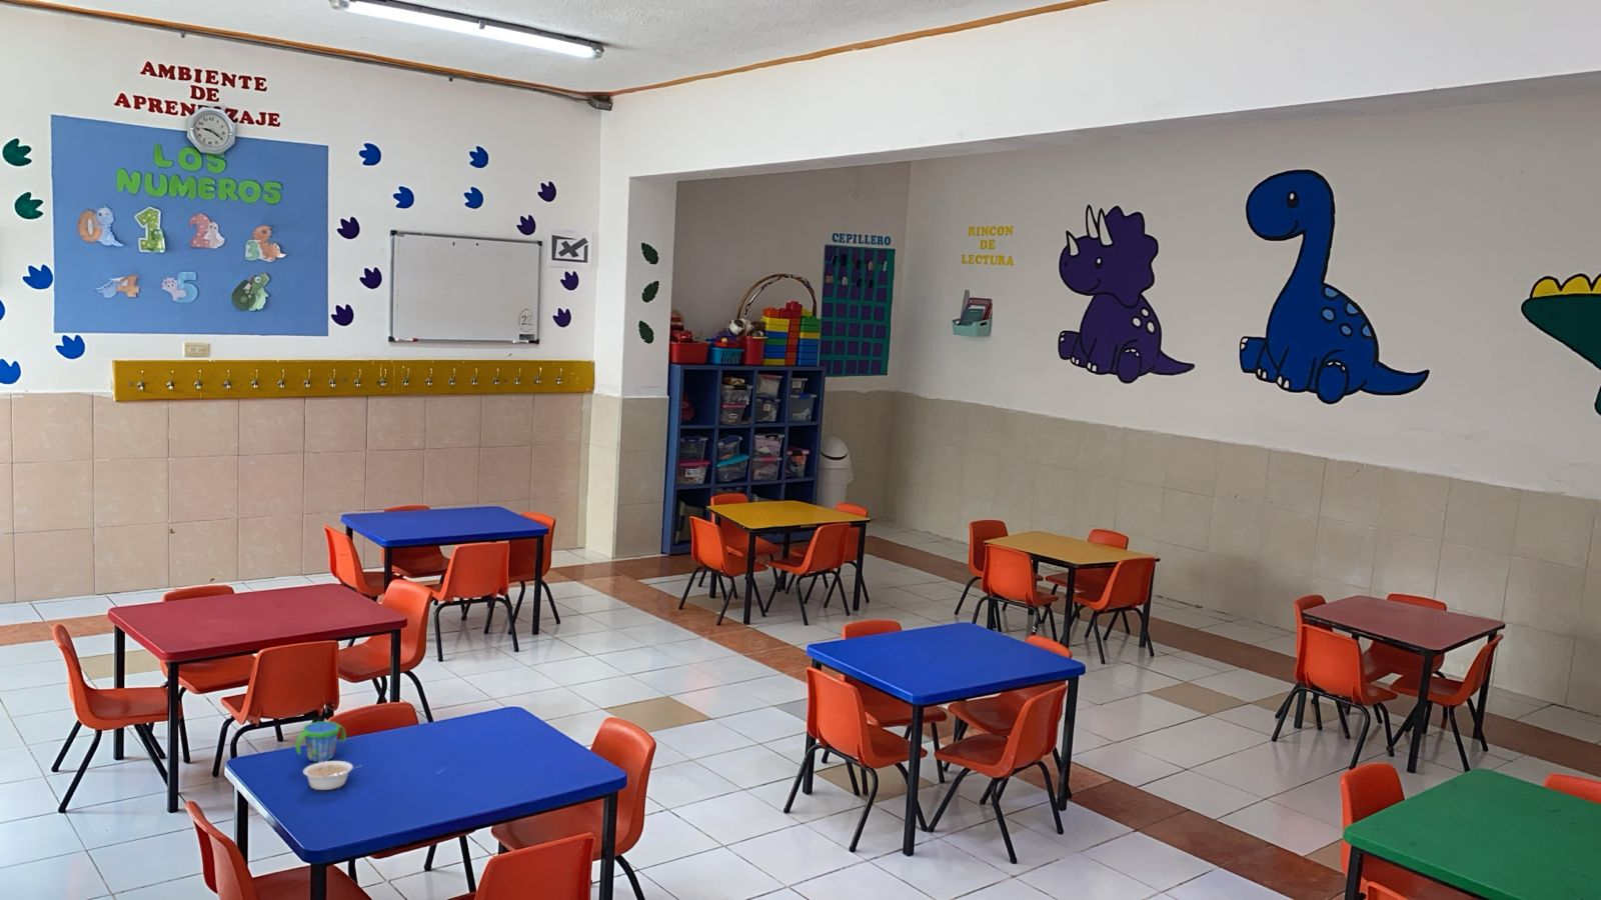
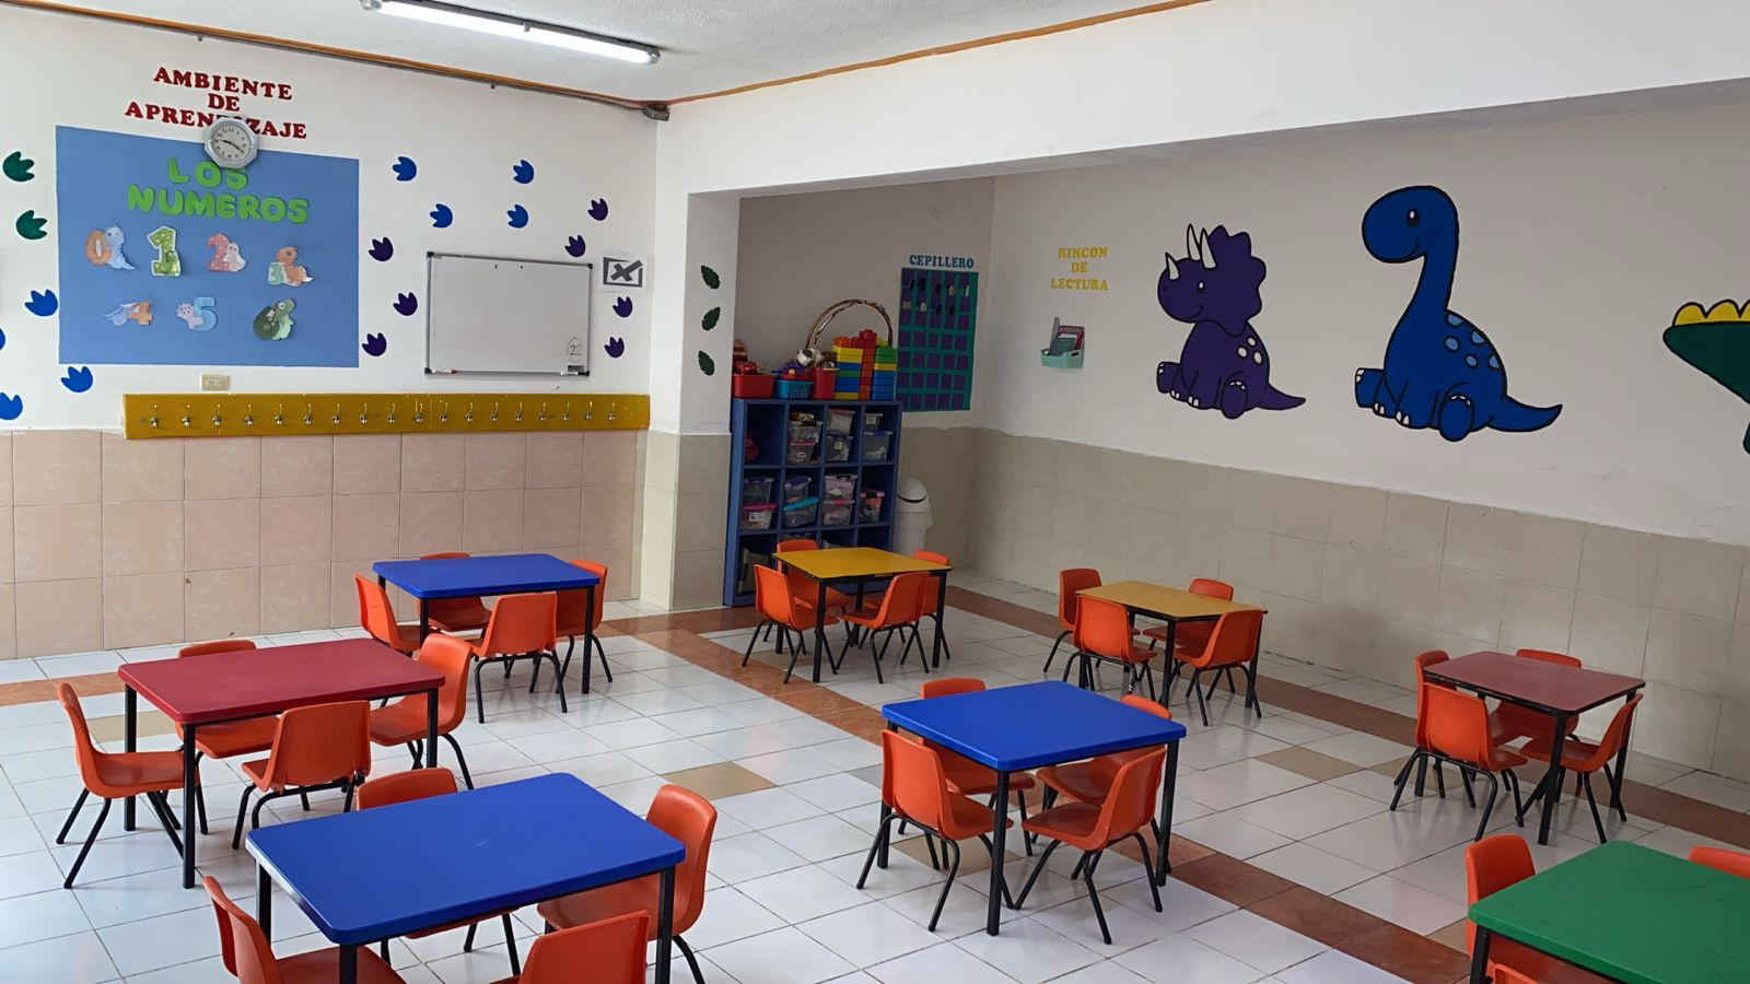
- snack cup (320, 742)
- legume (329, 774)
